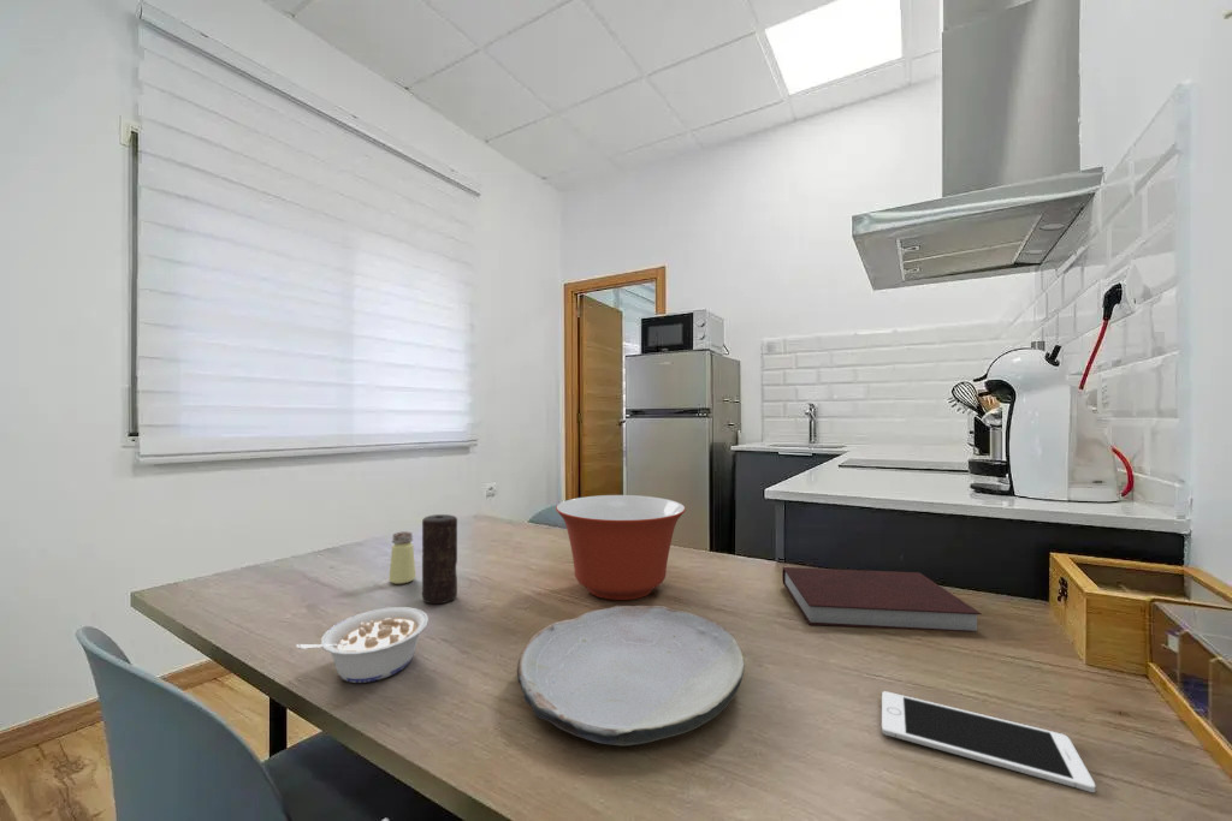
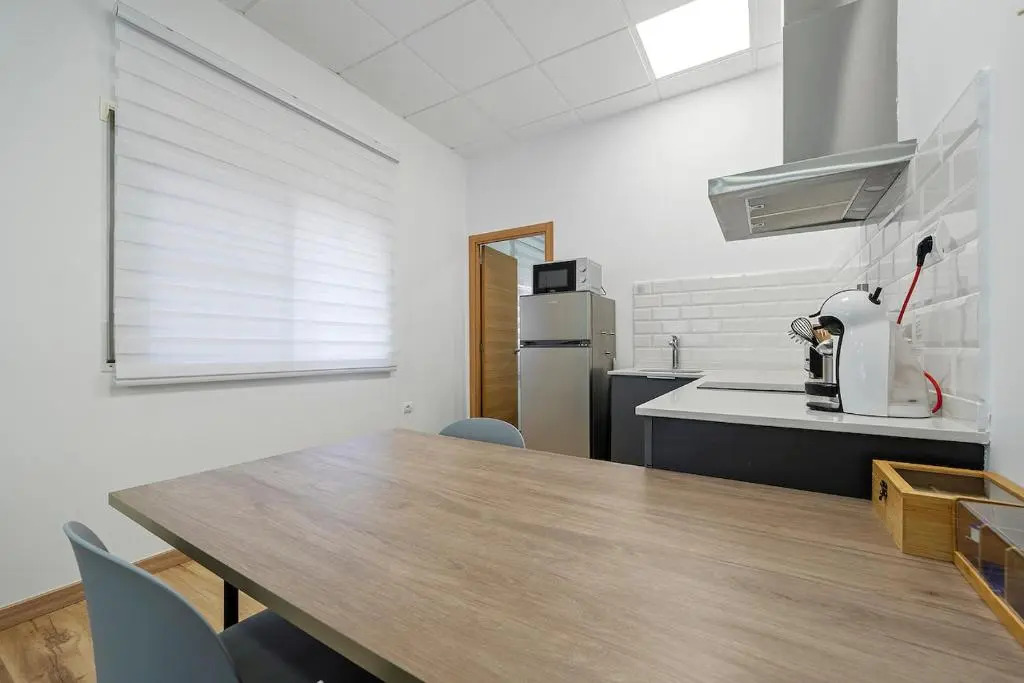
- notebook (869, 595)
- legume (374, 643)
- saltshaker (402, 555)
- cell phone (973, 734)
- mixing bowl (620, 546)
- plate (629, 662)
- candle (439, 558)
